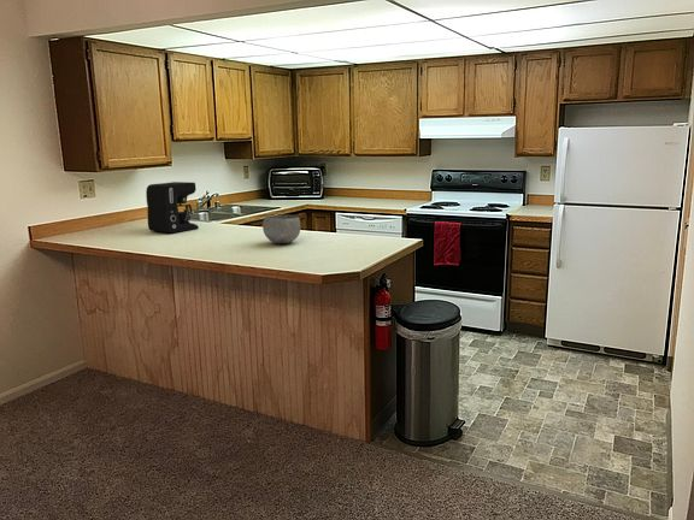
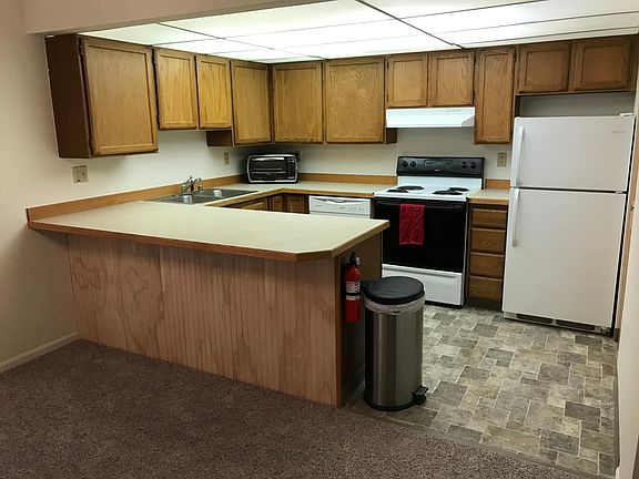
- coffee maker (174, 206)
- bowl (282, 229)
